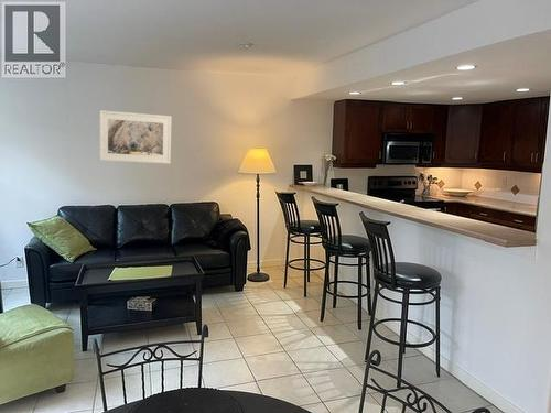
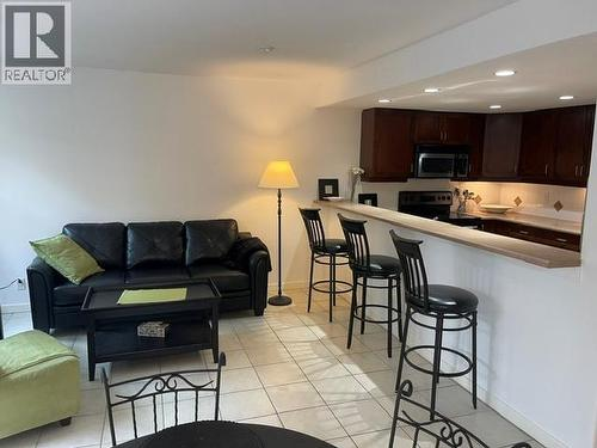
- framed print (136, 138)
